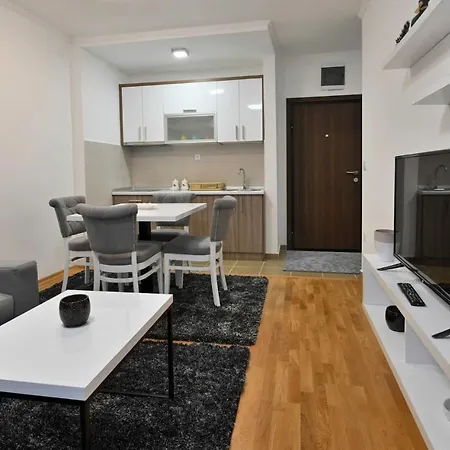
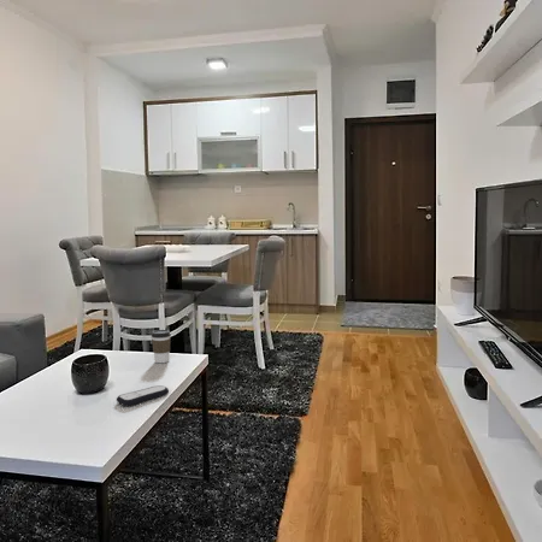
+ coffee cup (161, 346)
+ remote control (143, 394)
